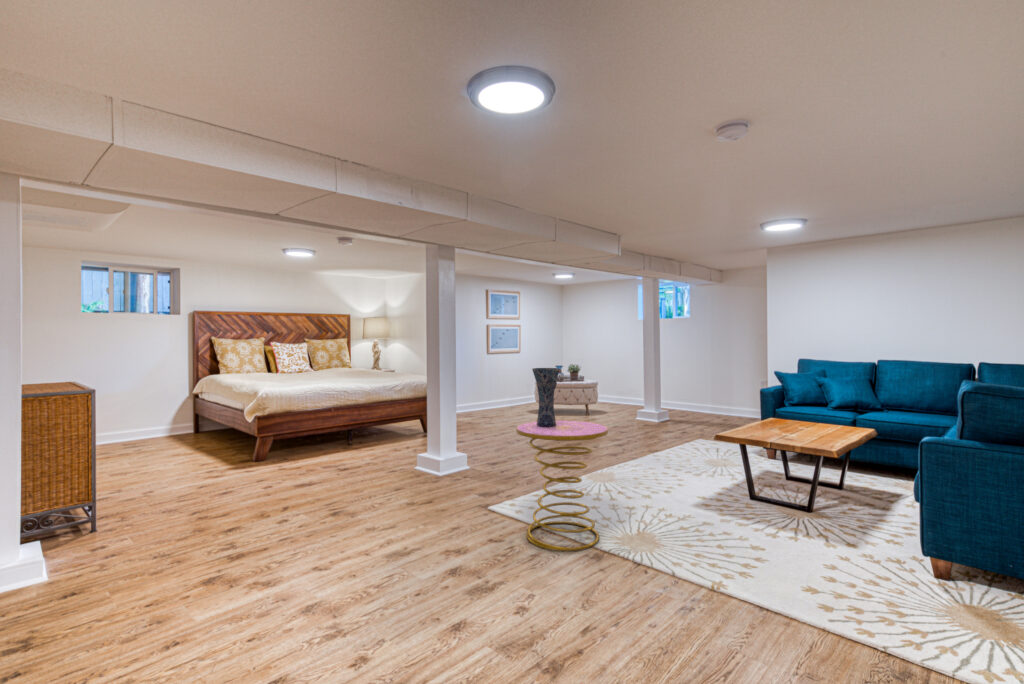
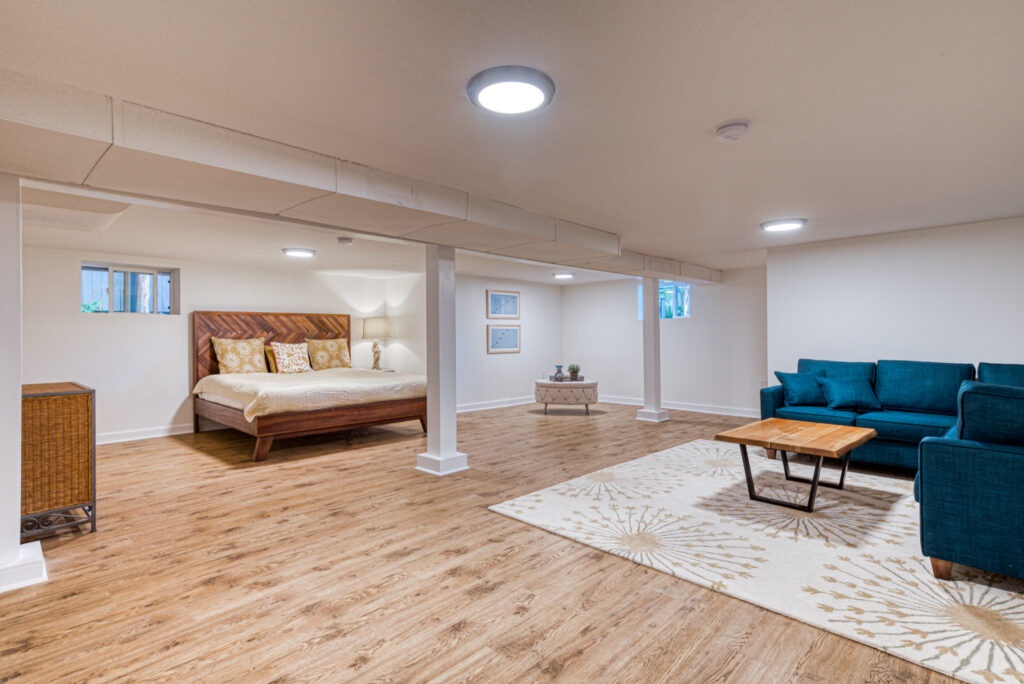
- side table (562, 481)
- vase (546, 397)
